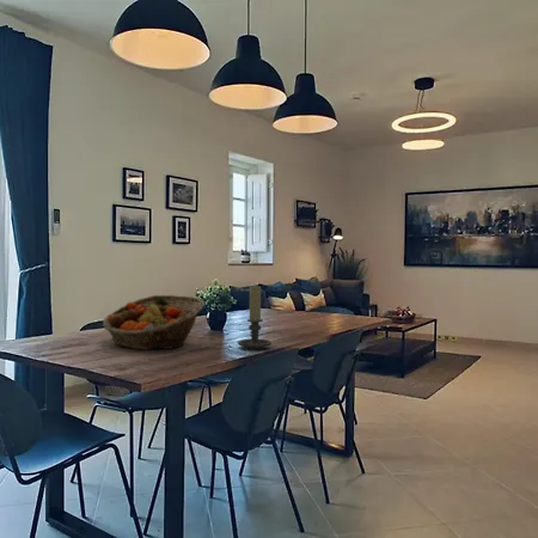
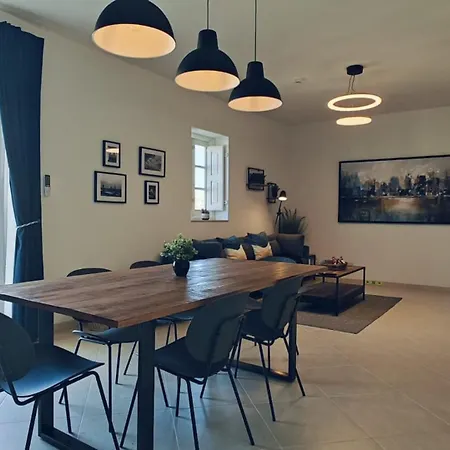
- fruit basket (153, 320)
- candle holder (252, 316)
